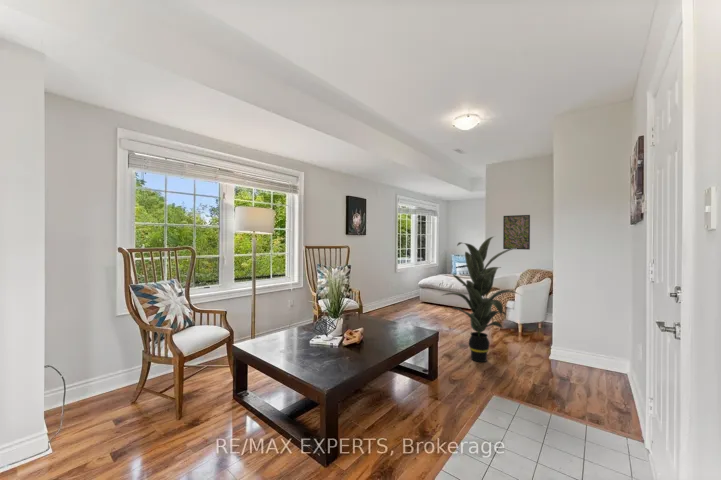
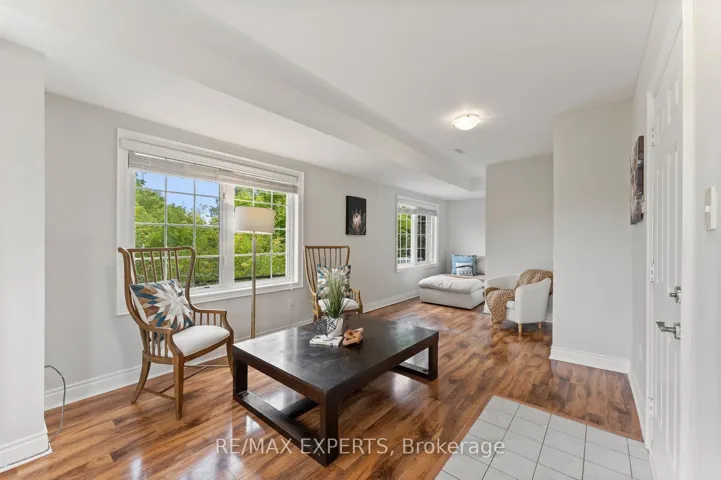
- indoor plant (484, 298)
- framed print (516, 232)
